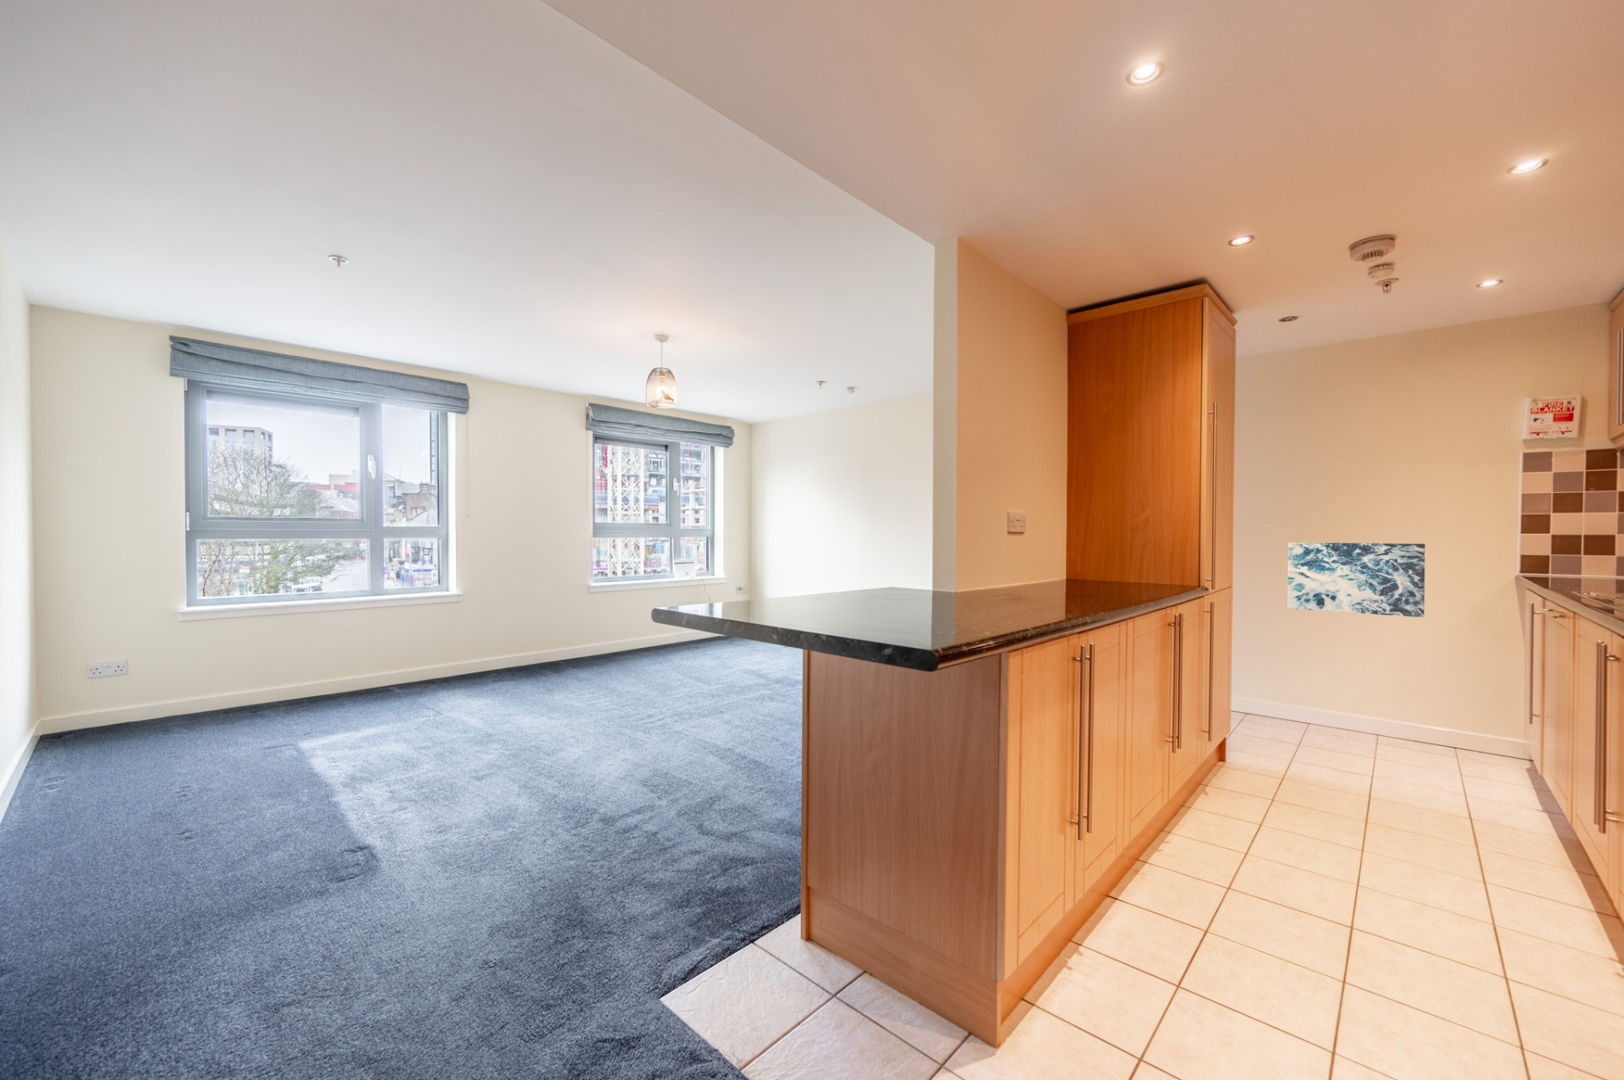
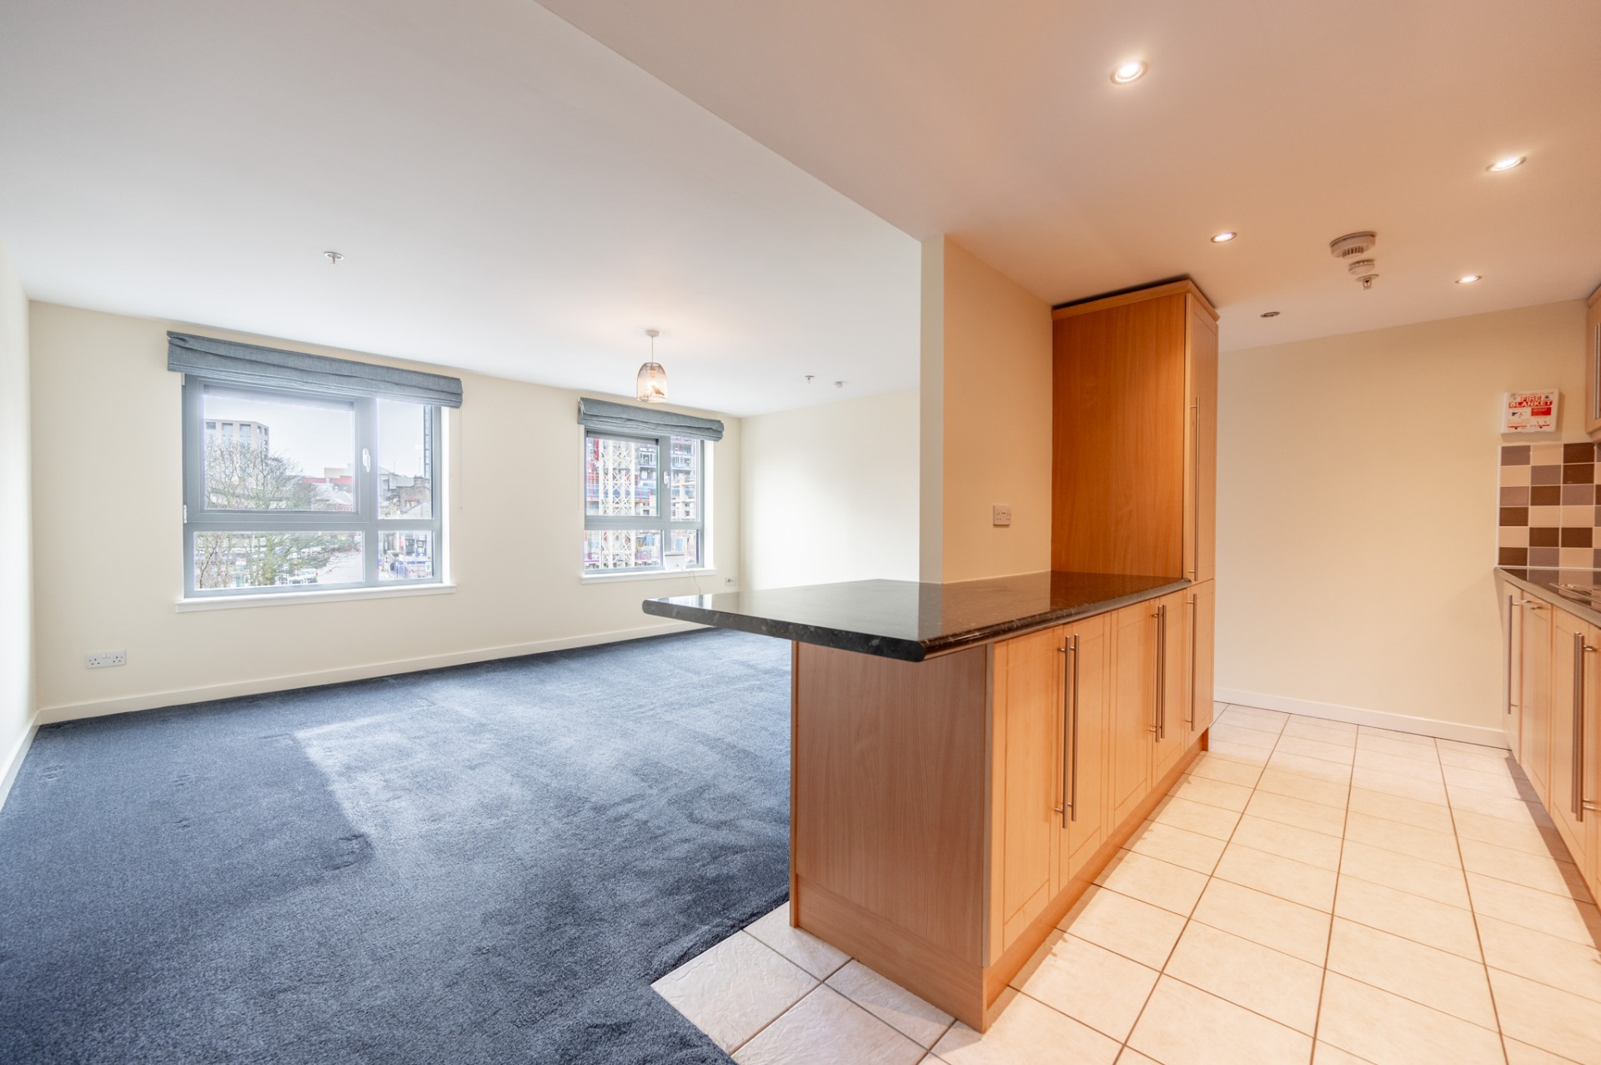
- wall art (1353, 577)
